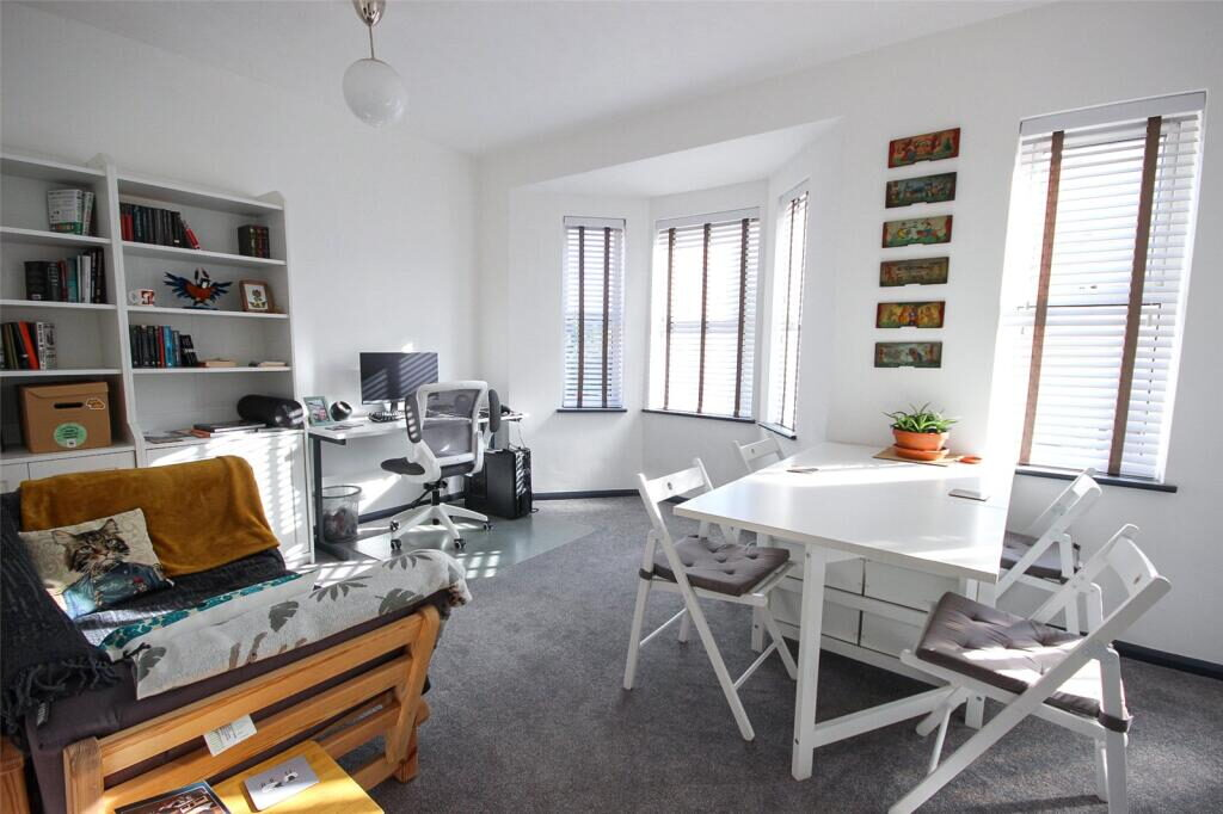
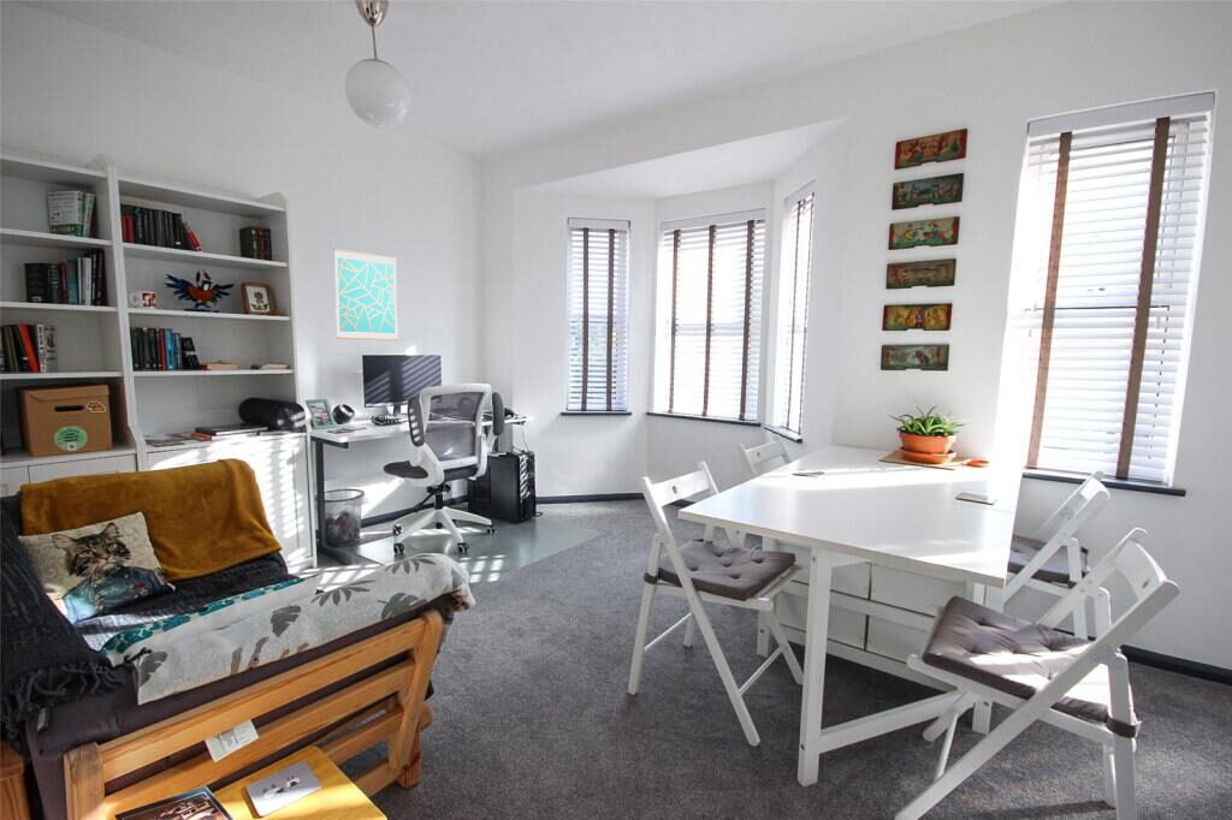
+ wall art (367, 297)
